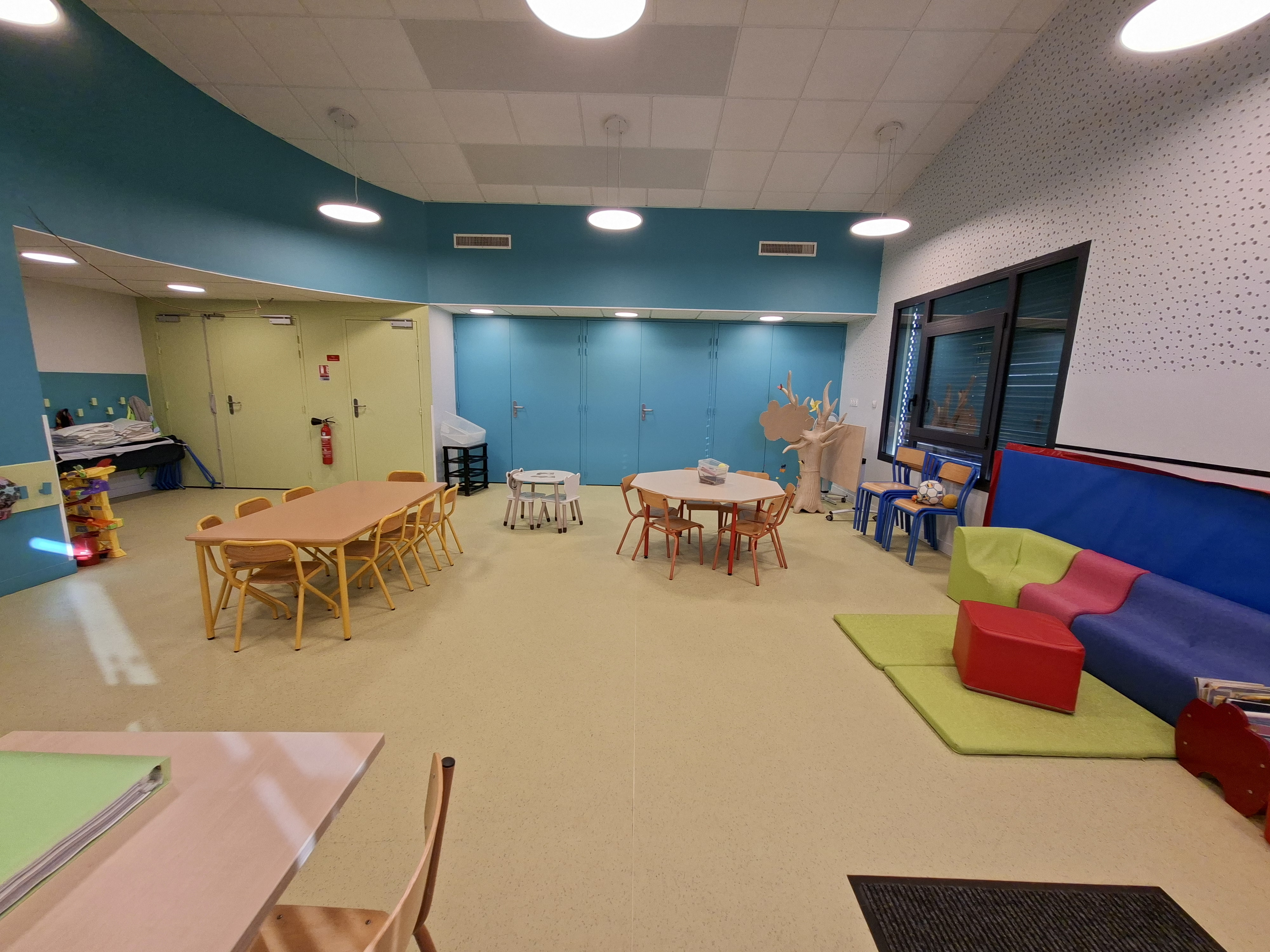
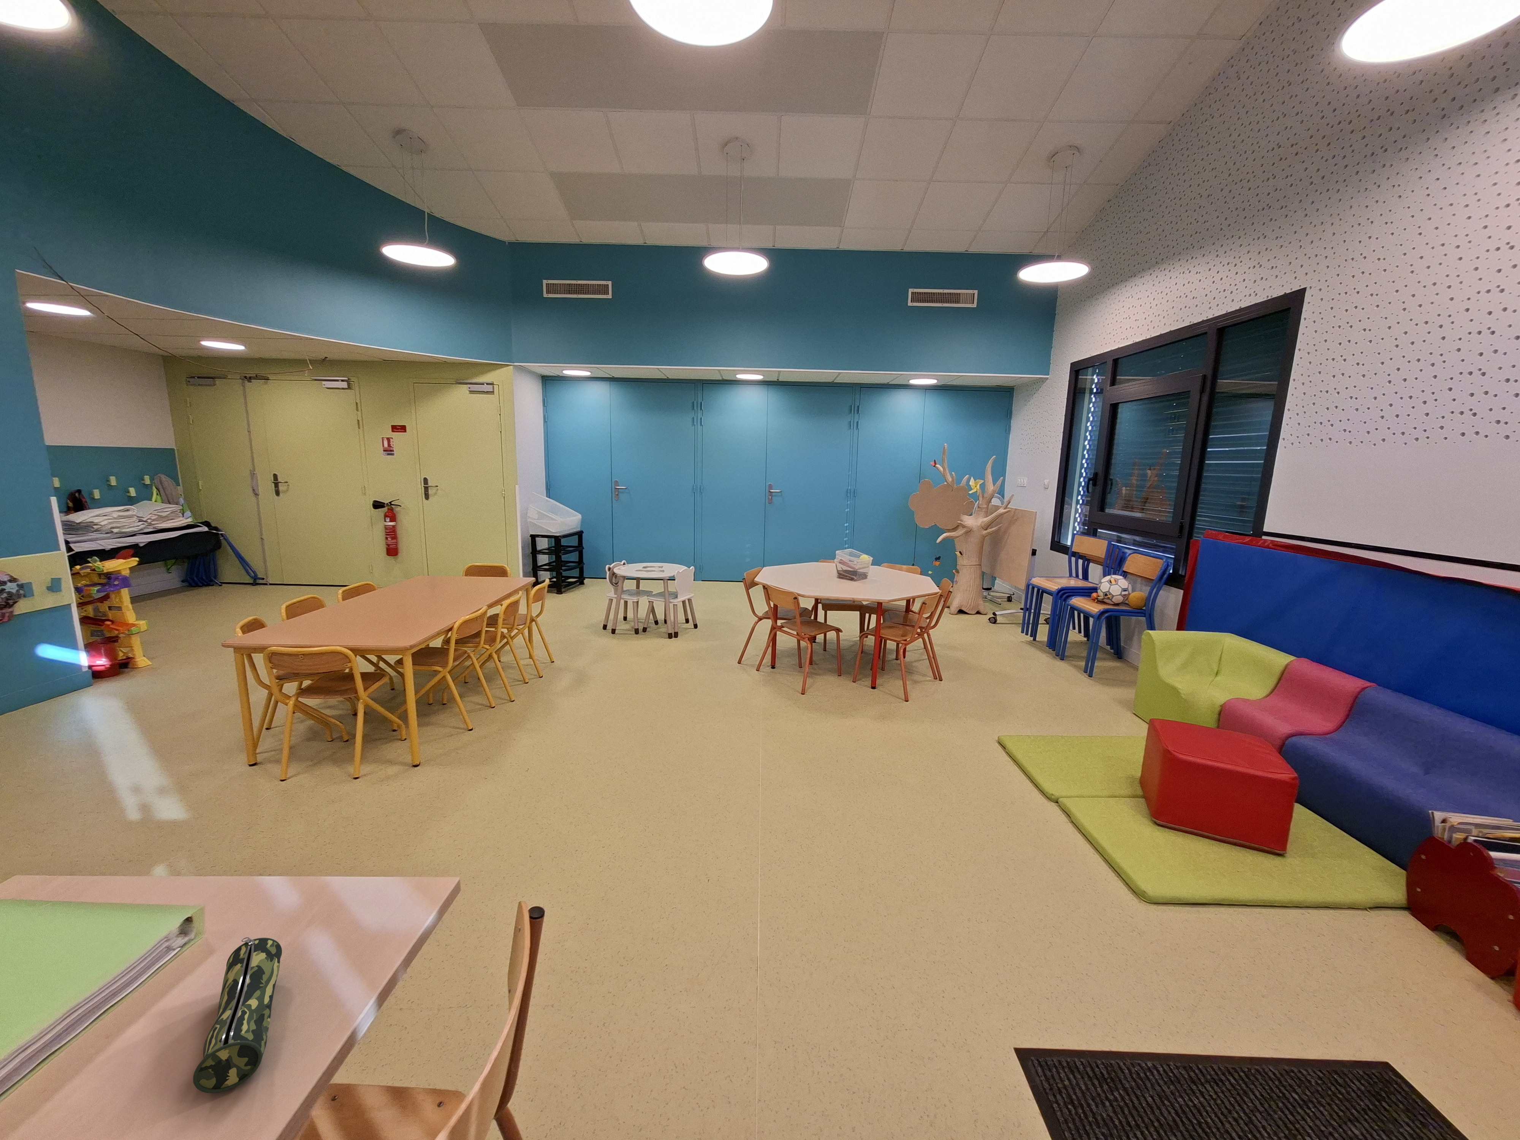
+ pencil case (244, 1006)
